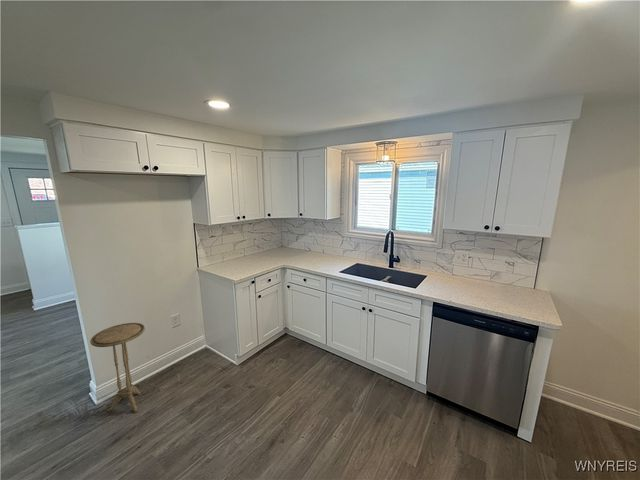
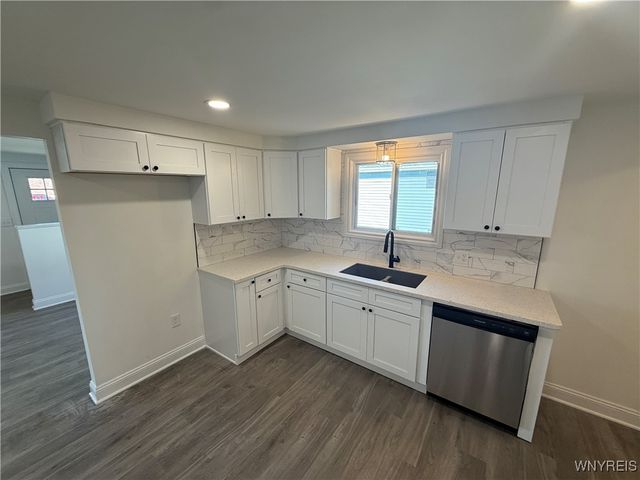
- side table (125, 369)
